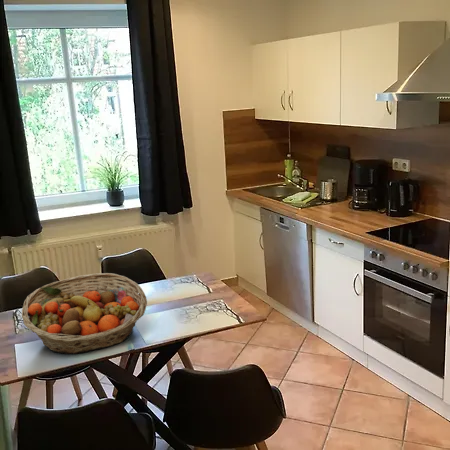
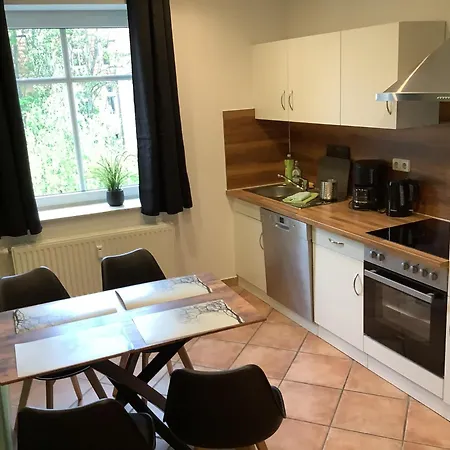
- fruit basket (86, 312)
